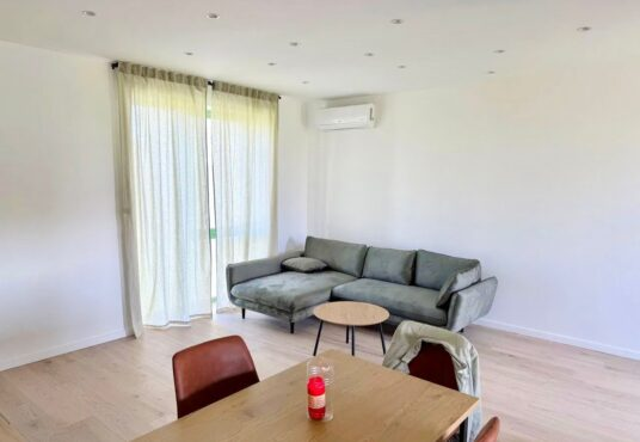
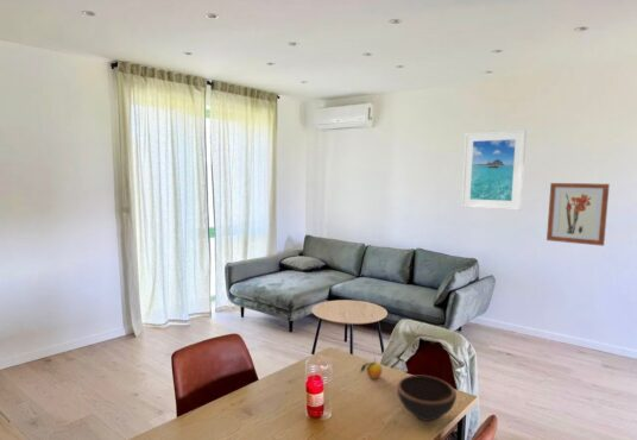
+ fruit (370, 367)
+ bowl (425, 401)
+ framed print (492, 170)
+ wall art (576, 213)
